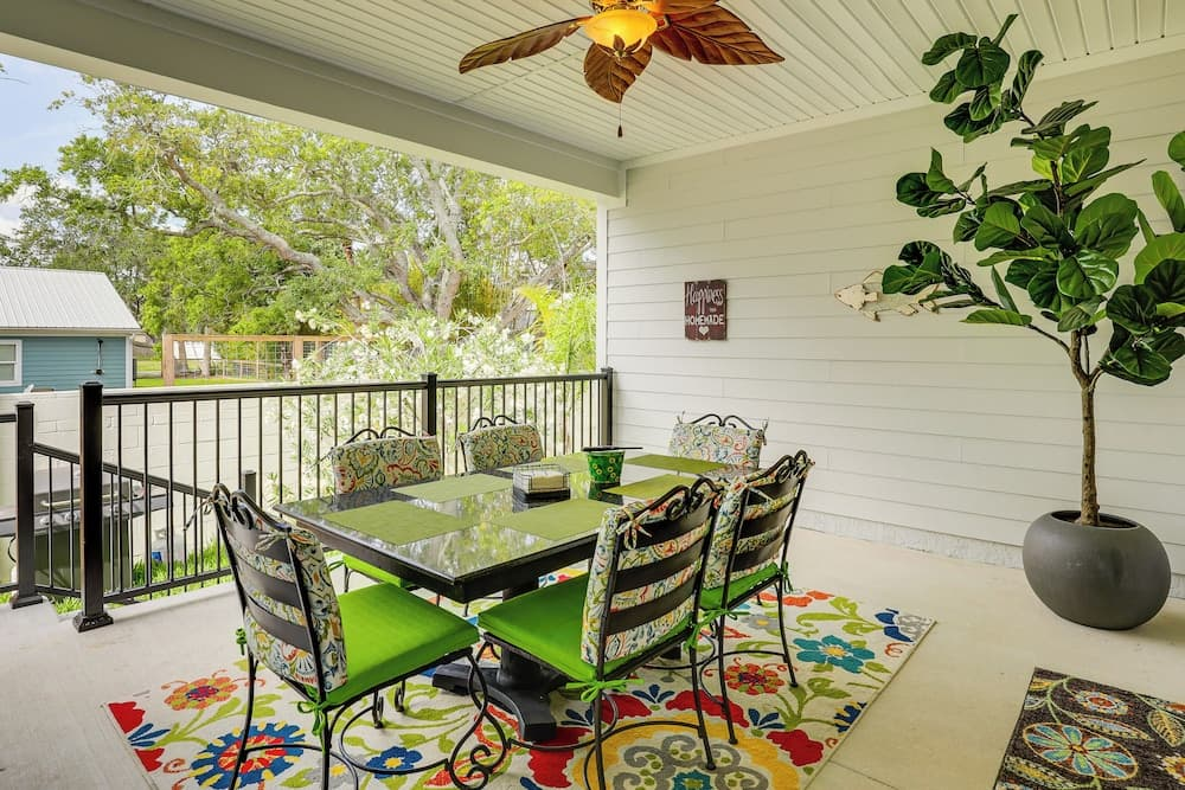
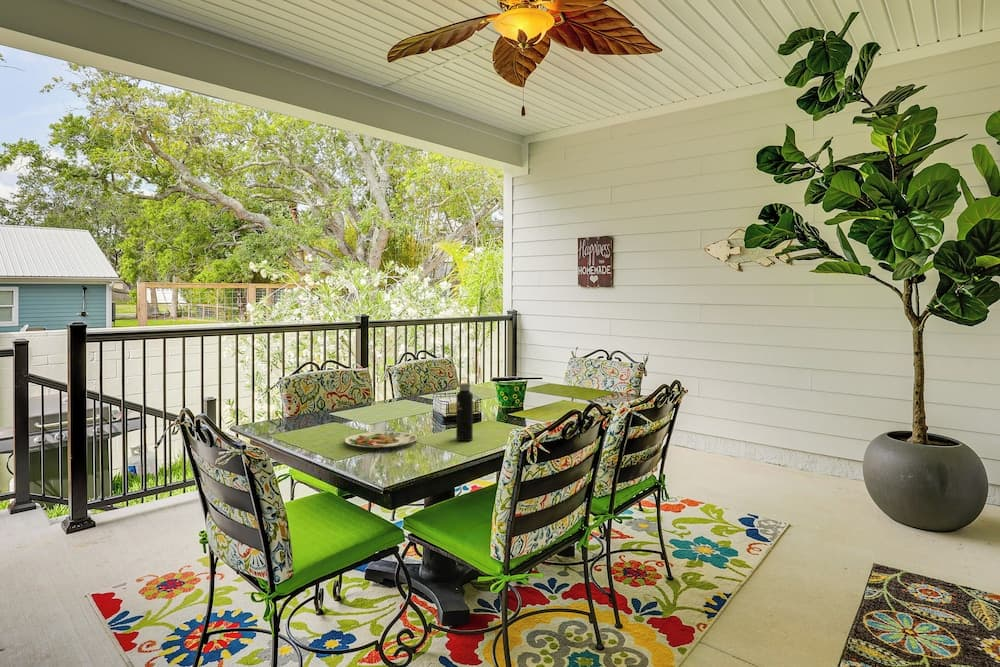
+ plate (381, 439)
+ water bottle (464, 408)
